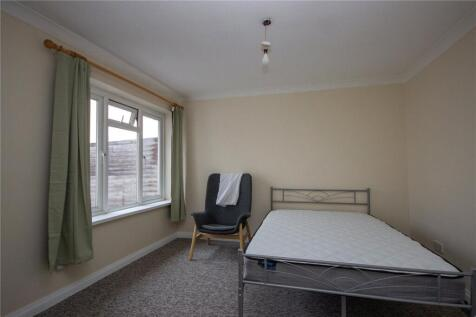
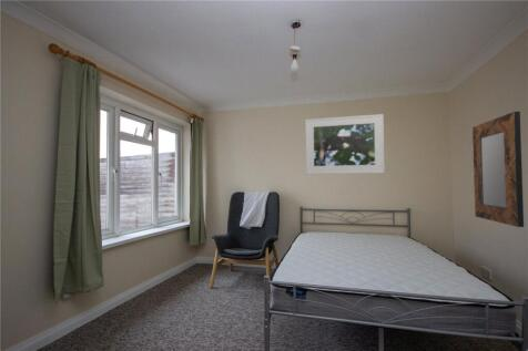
+ home mirror (494, 169)
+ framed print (343, 145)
